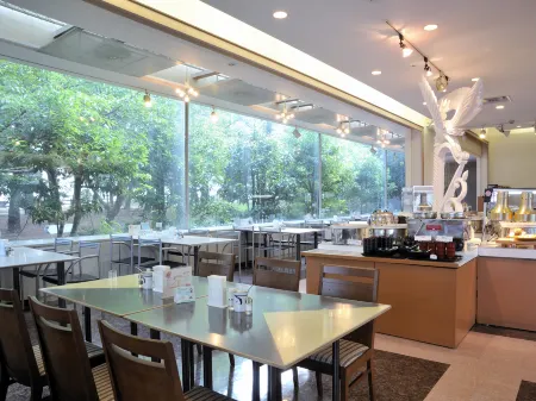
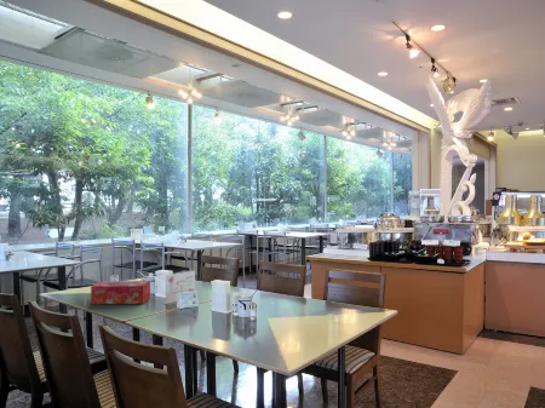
+ tissue box (121, 292)
